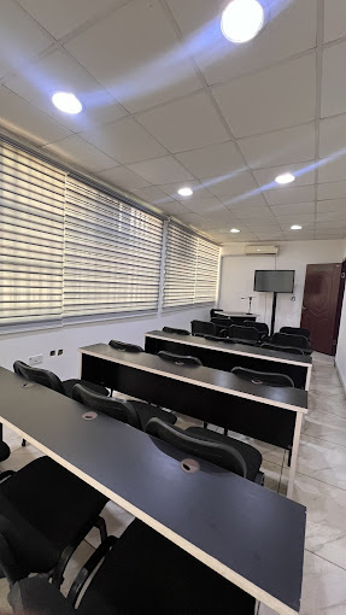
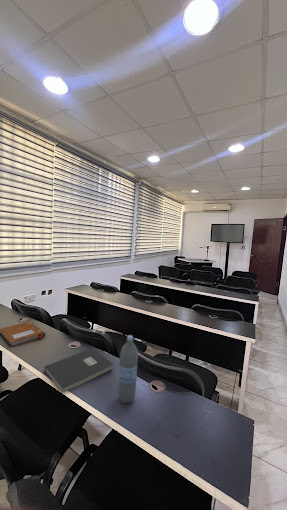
+ water bottle (128, 368)
+ book (79, 367)
+ notebook (22, 333)
